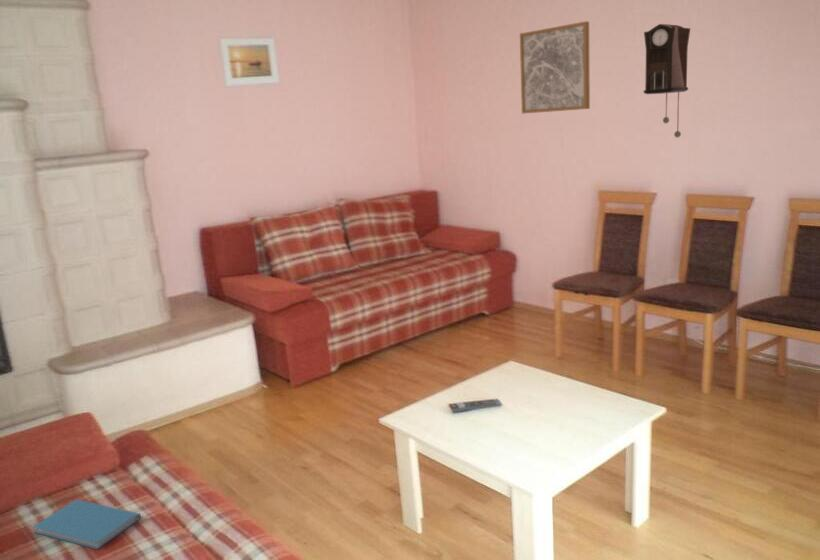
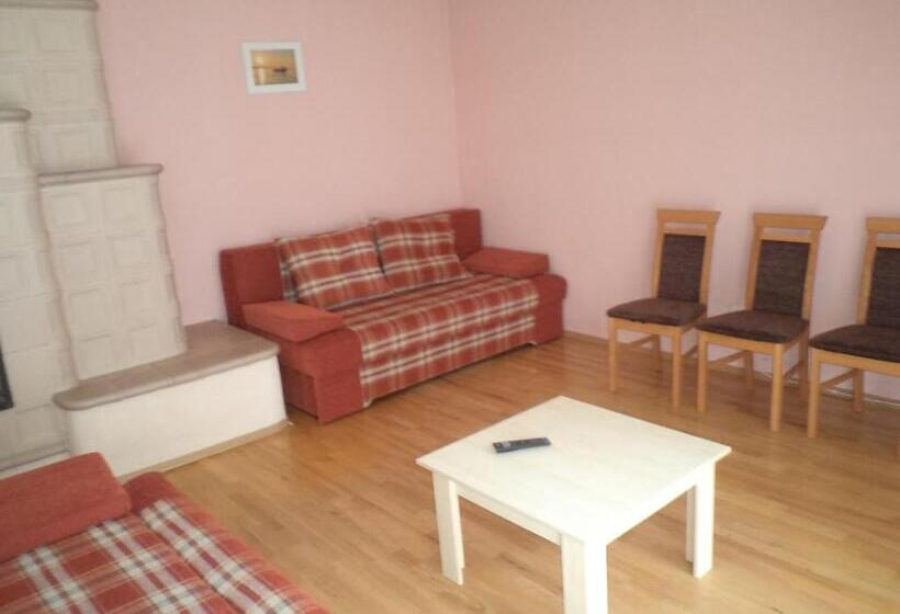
- pendulum clock (666, 82)
- book (87, 522)
- wall art (553, 70)
